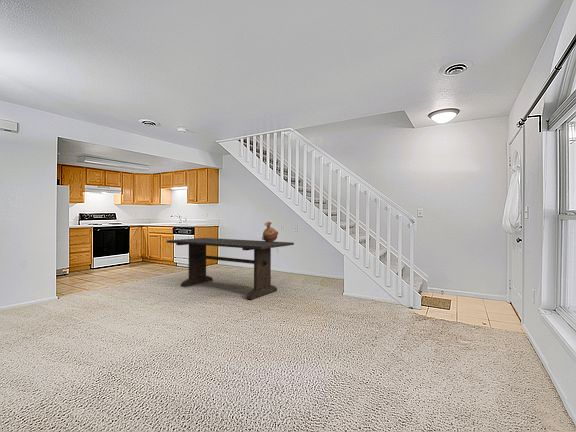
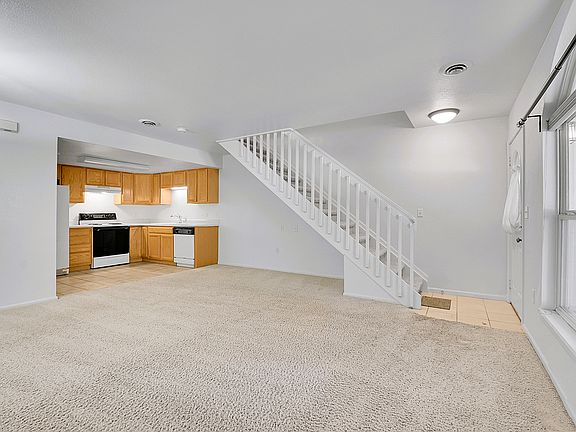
- dining table (227, 260)
- vessel (269, 231)
